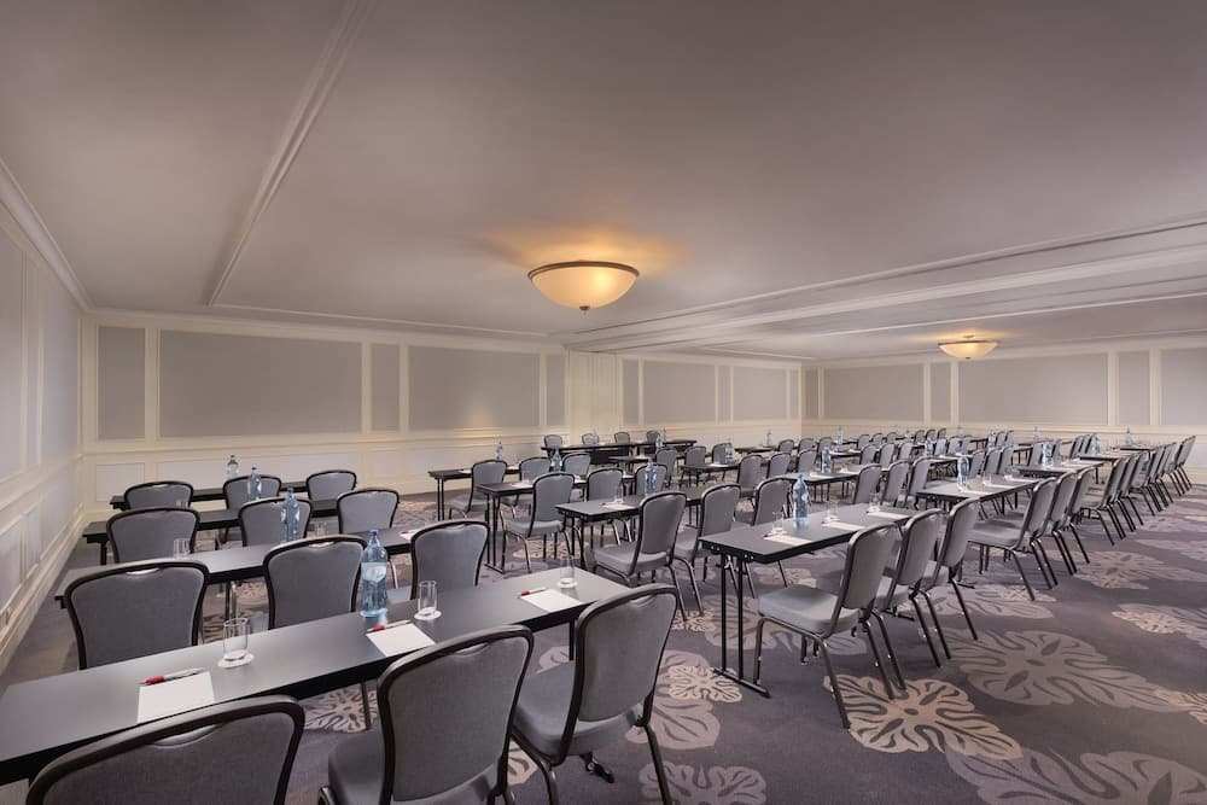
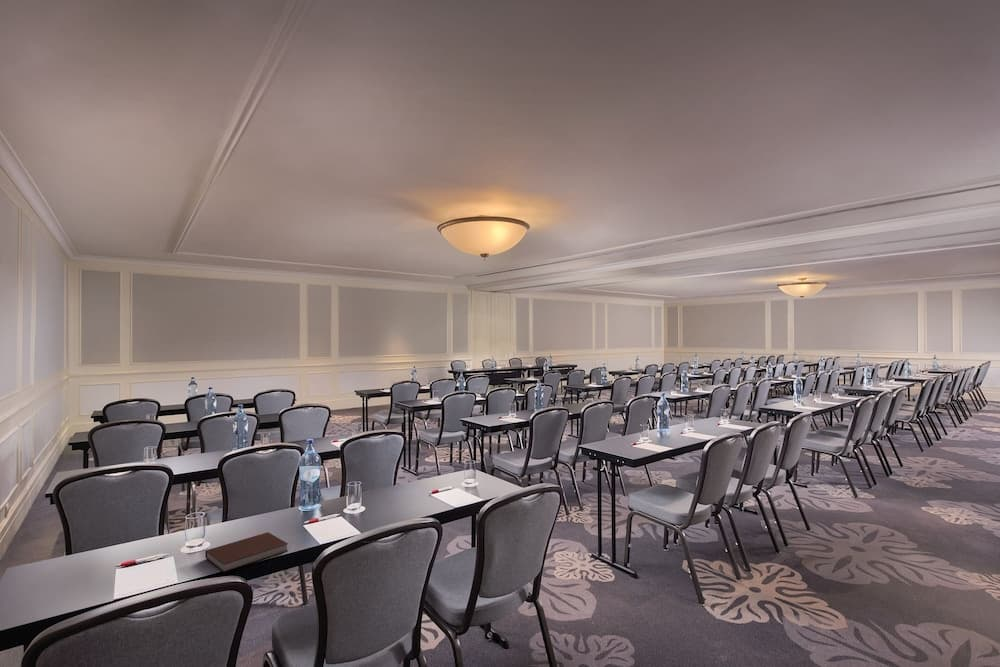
+ notebook (247, 550)
